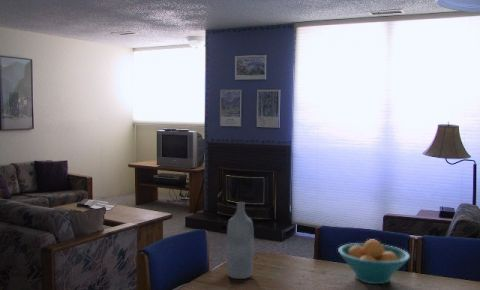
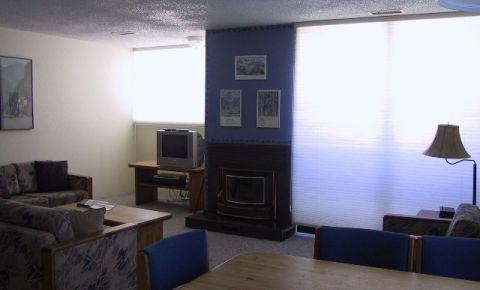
- bottle (240, 238)
- fruit bowl (373, 259)
